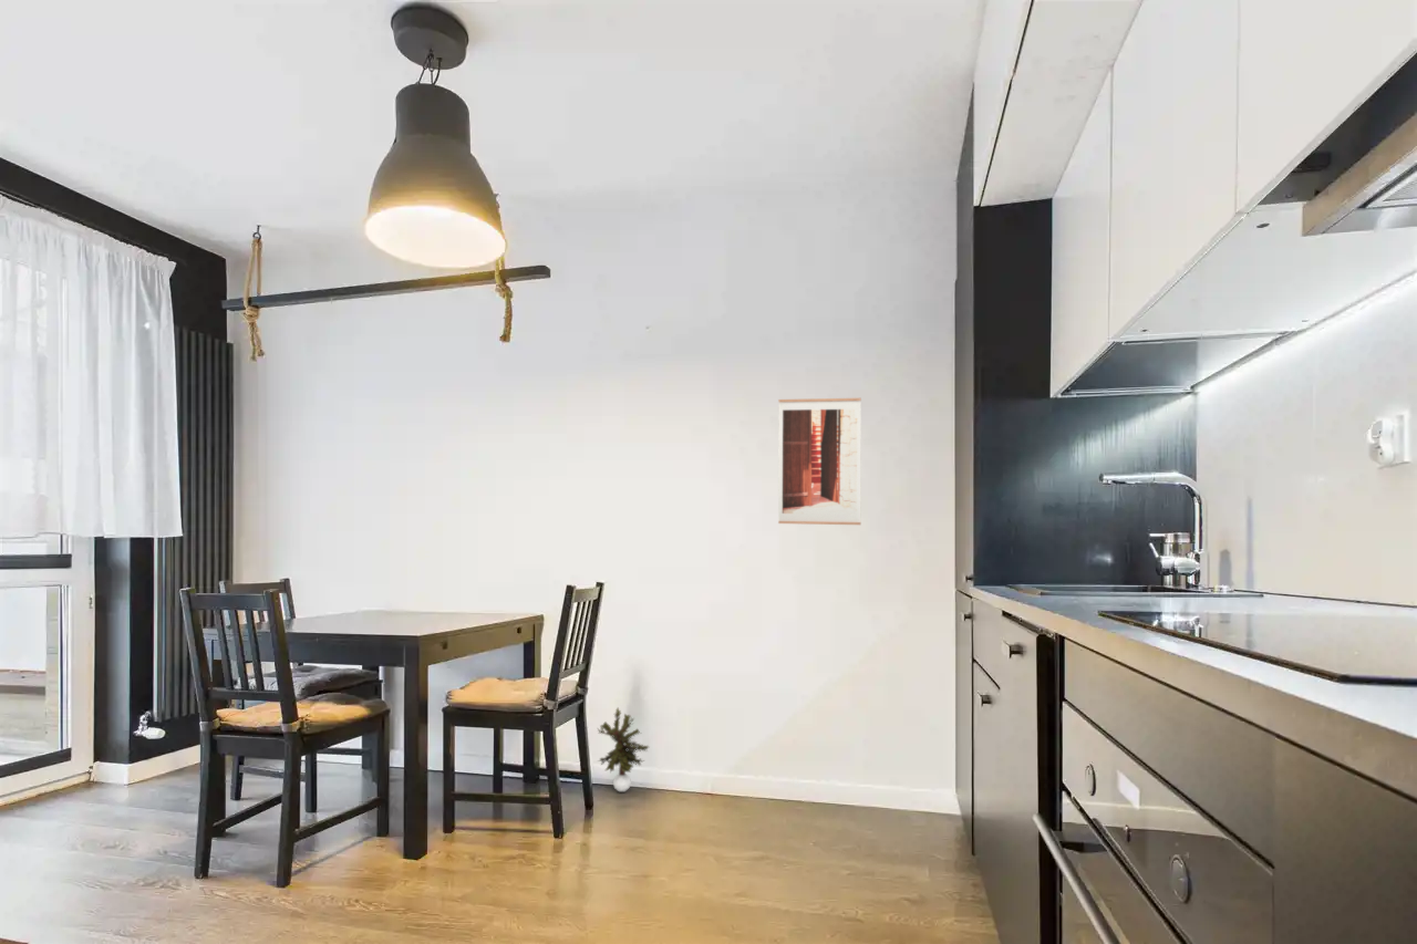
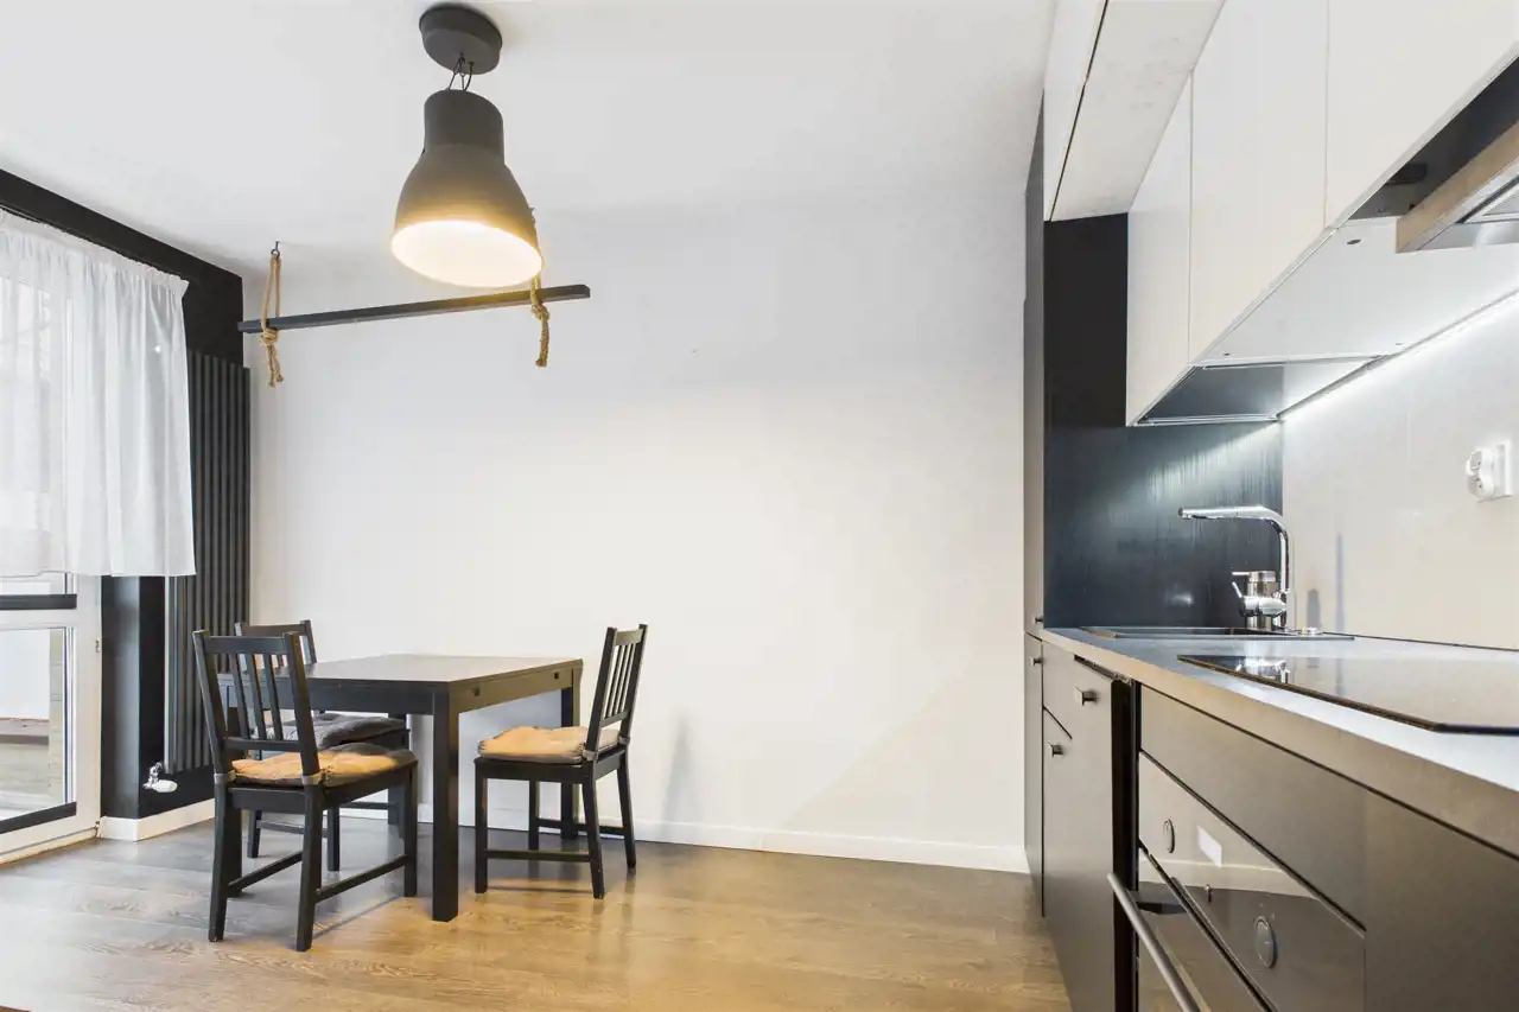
- potted plant (620, 750)
- wall art (819, 461)
